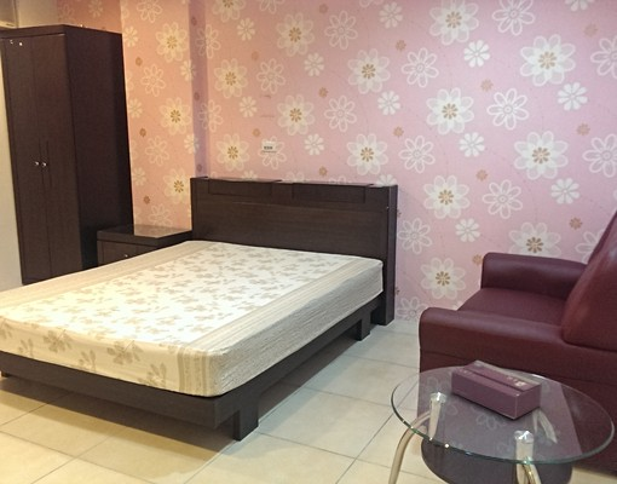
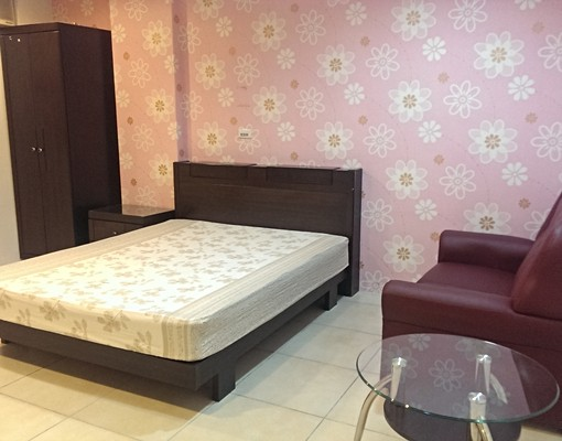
- tissue box (495, 387)
